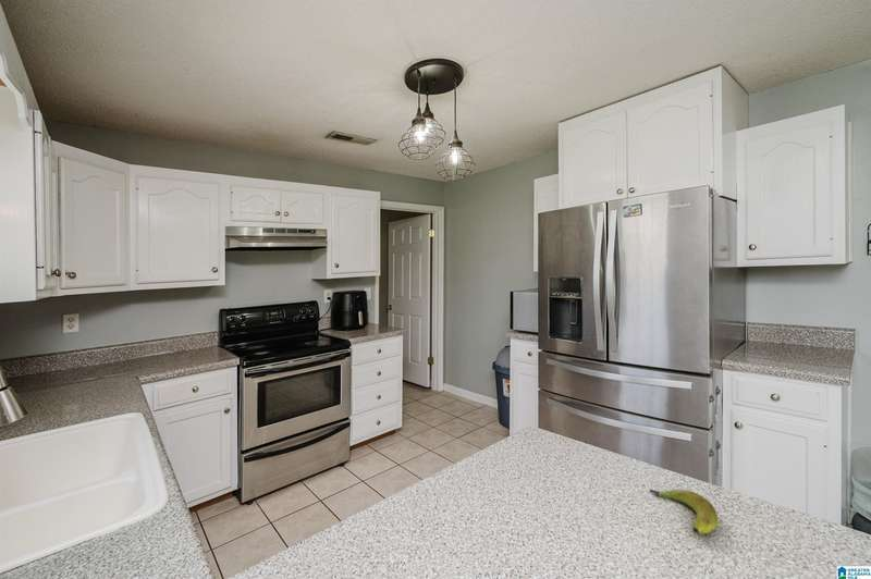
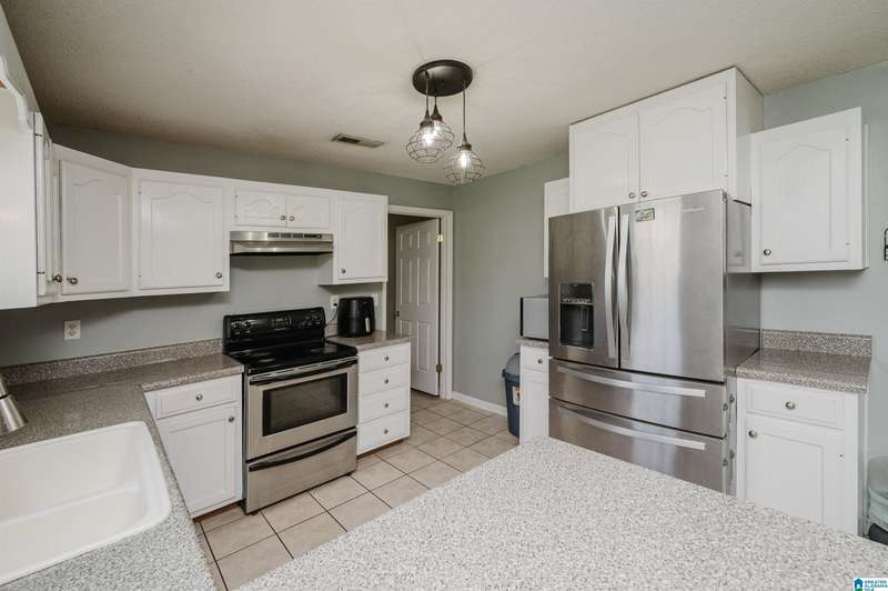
- banana (690, 506)
